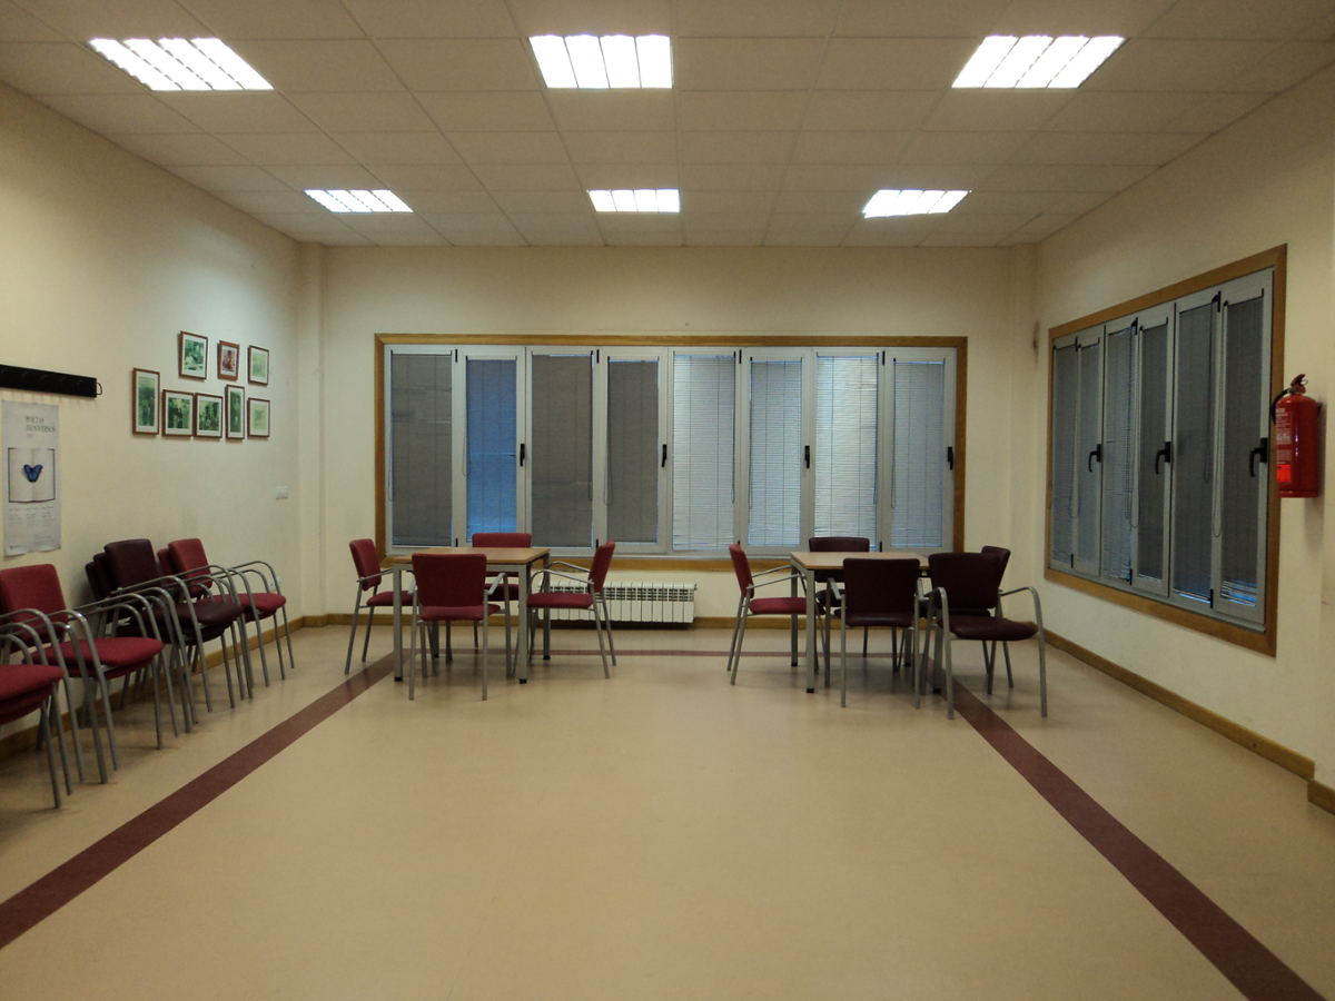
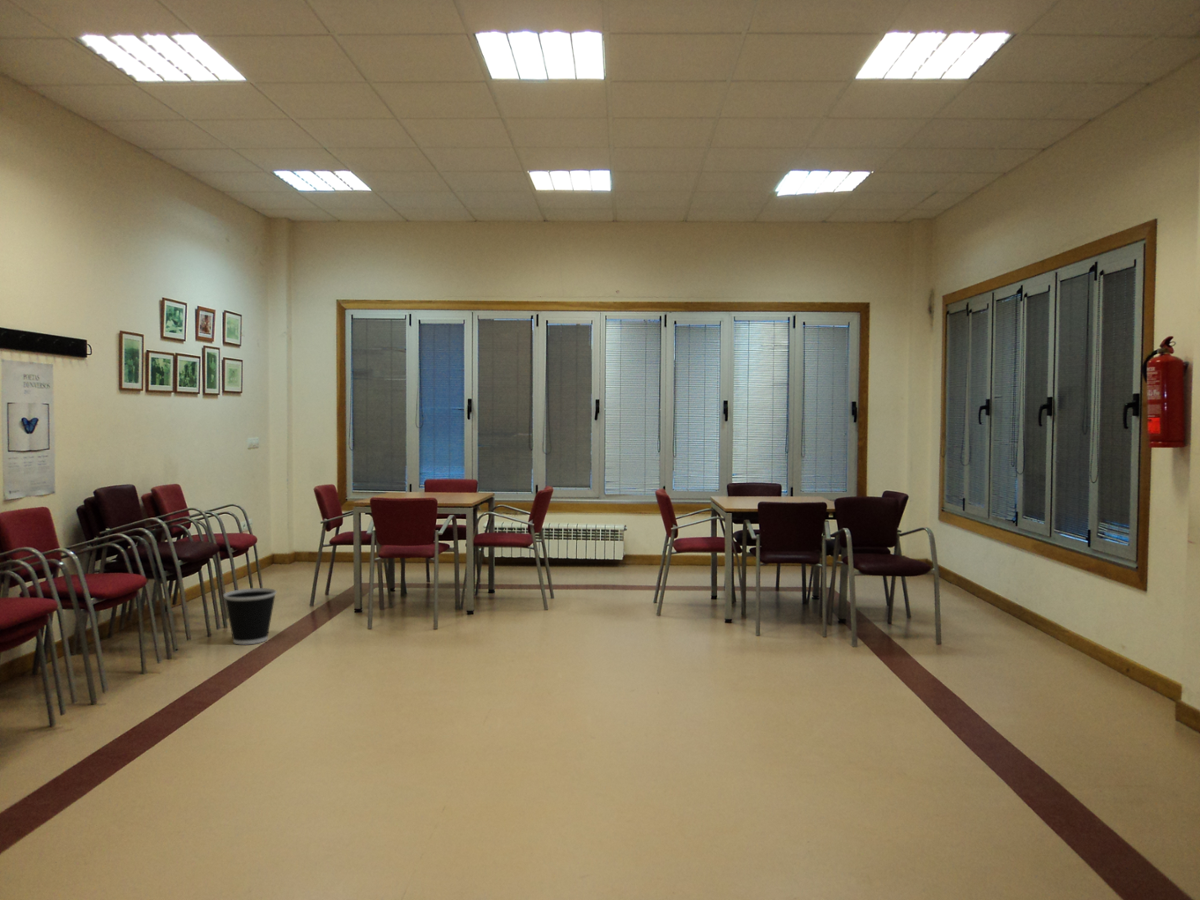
+ wastebasket (250, 616)
